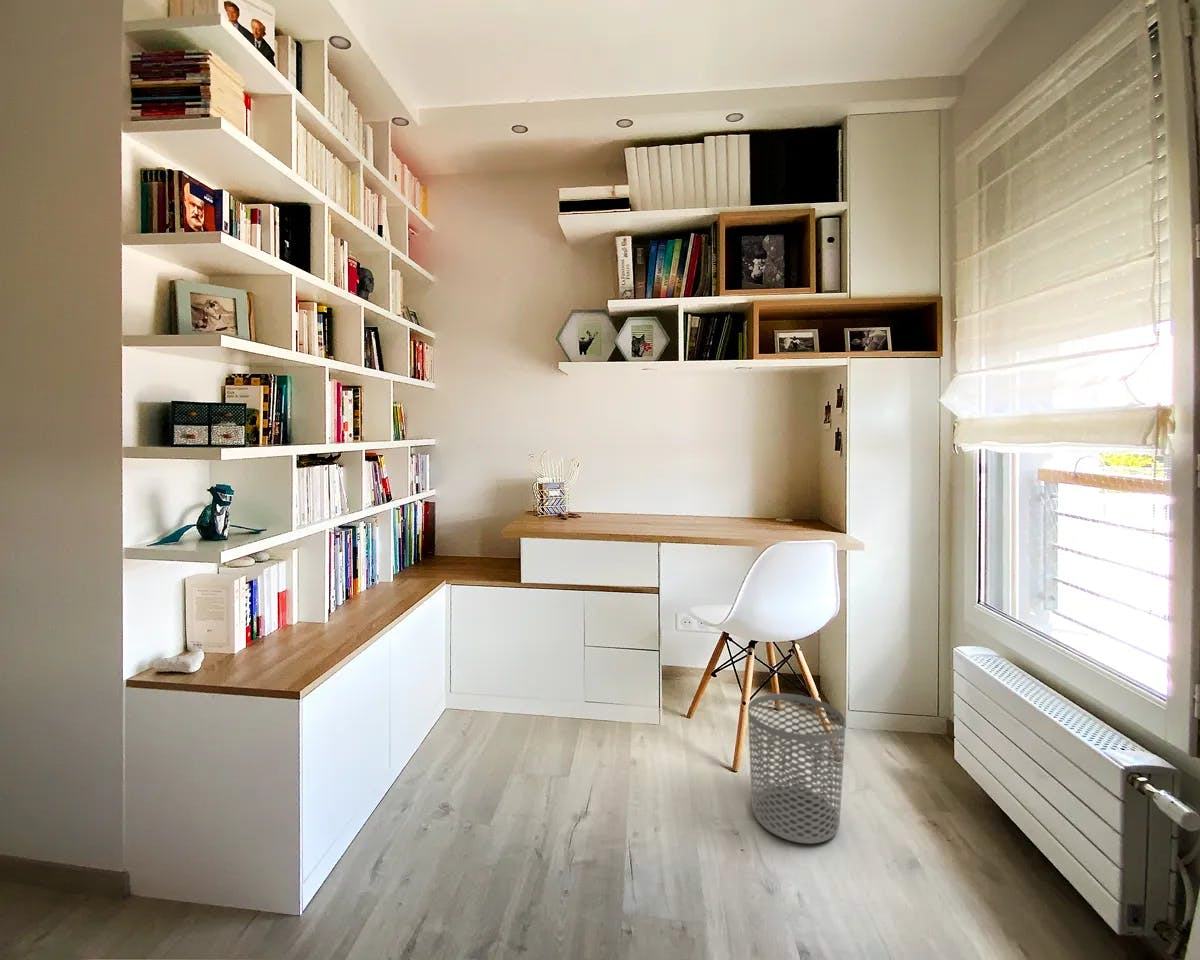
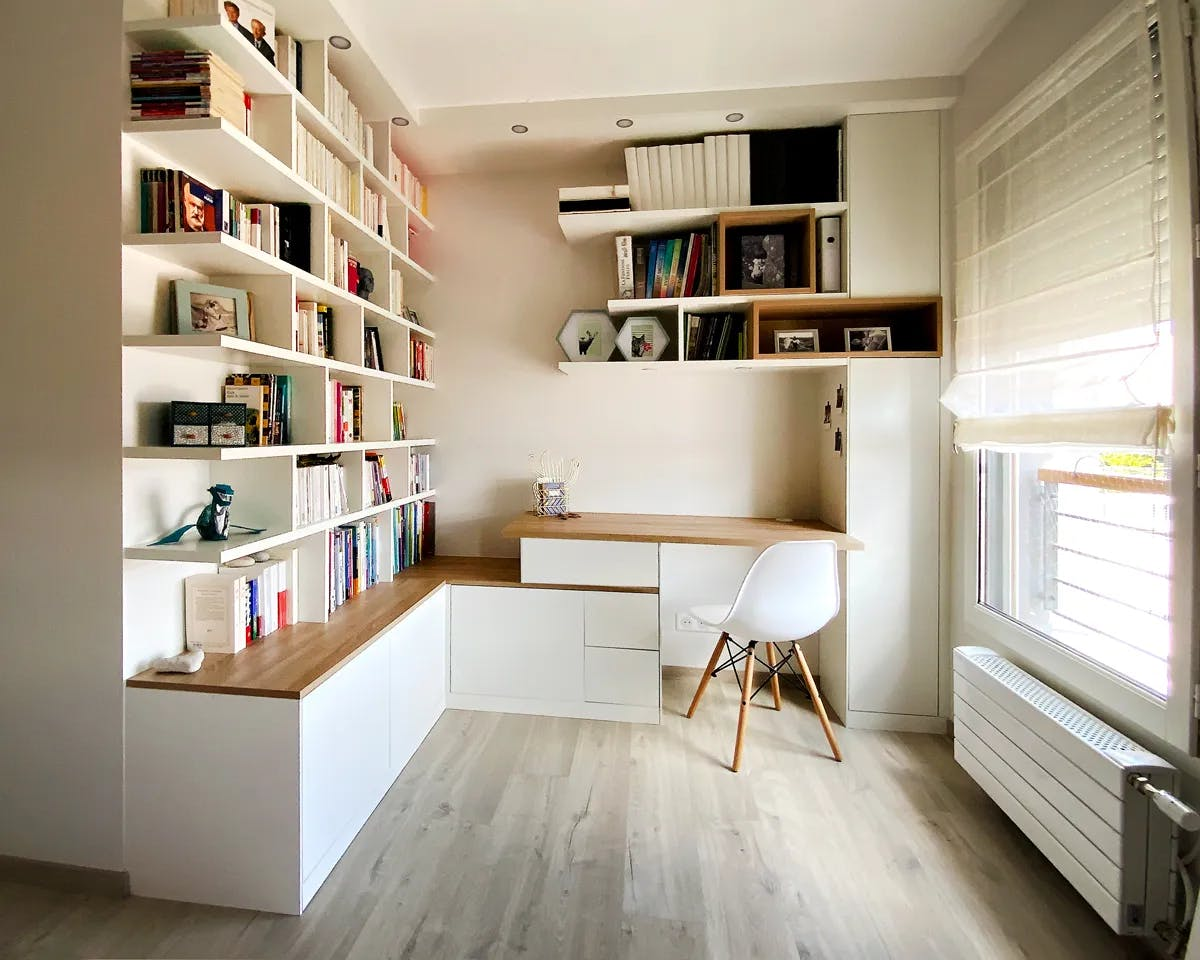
- waste bin (794, 765)
